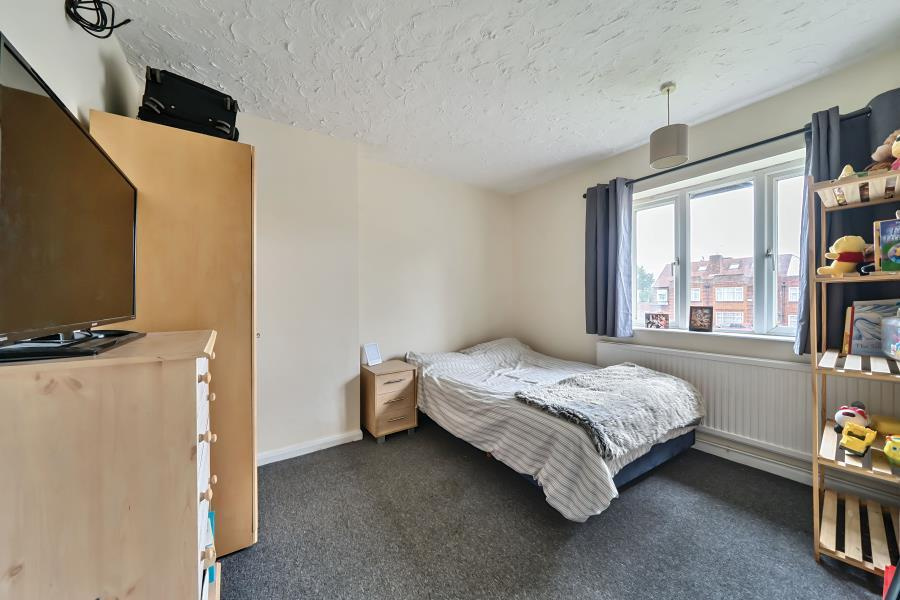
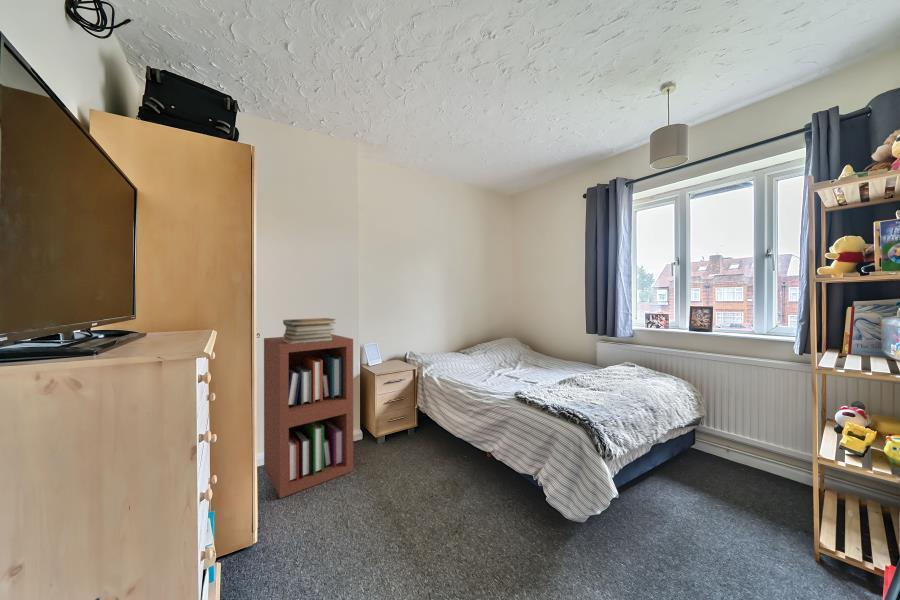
+ bookshelf (308, 403)
+ book stack (309, 329)
